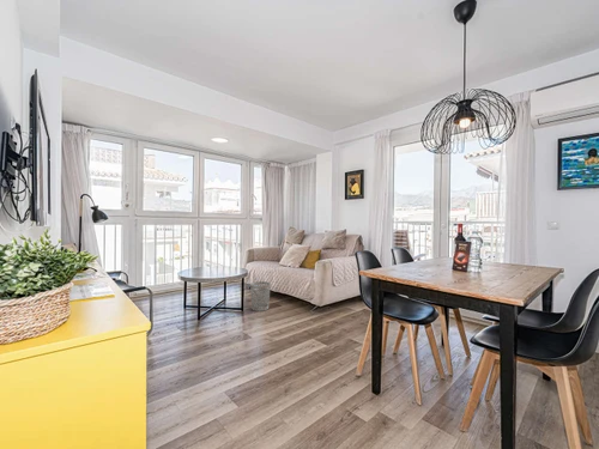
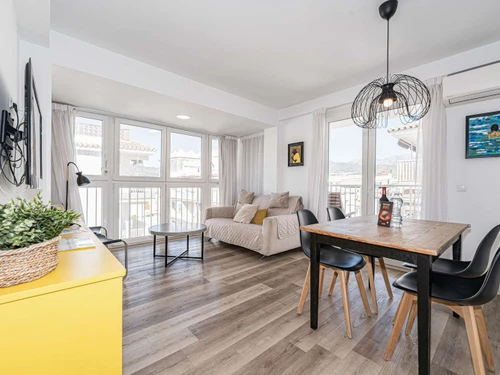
- wastebasket (260, 296)
